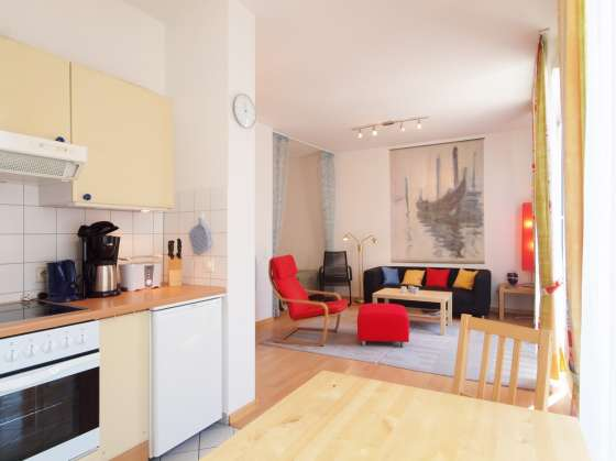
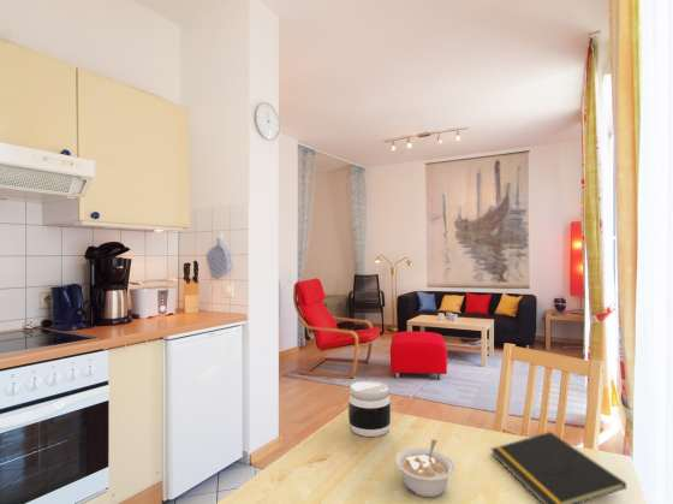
+ jar (369, 407)
+ legume (423, 469)
+ notepad (550, 466)
